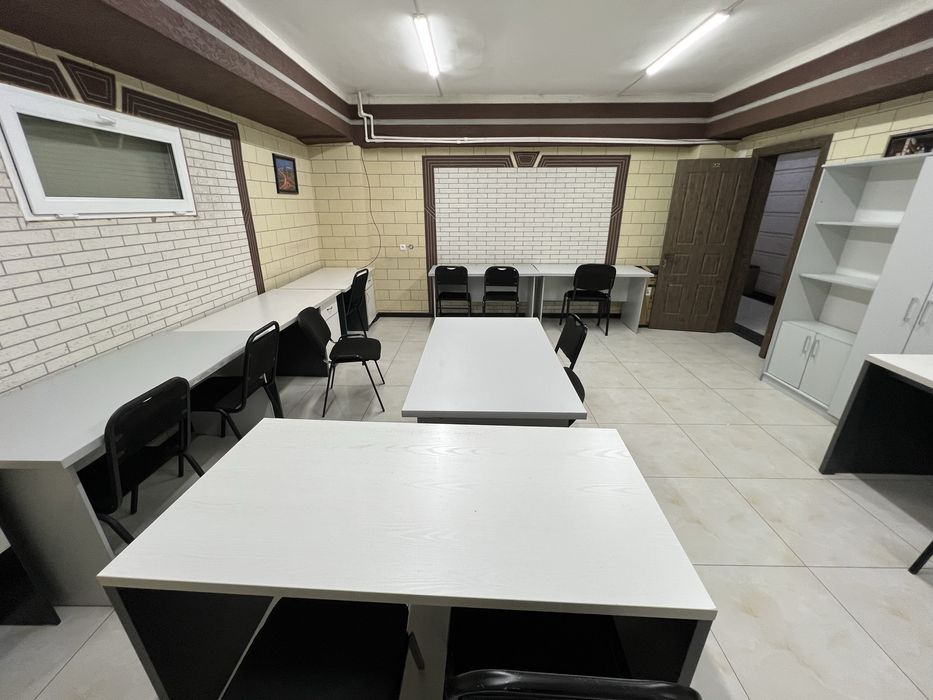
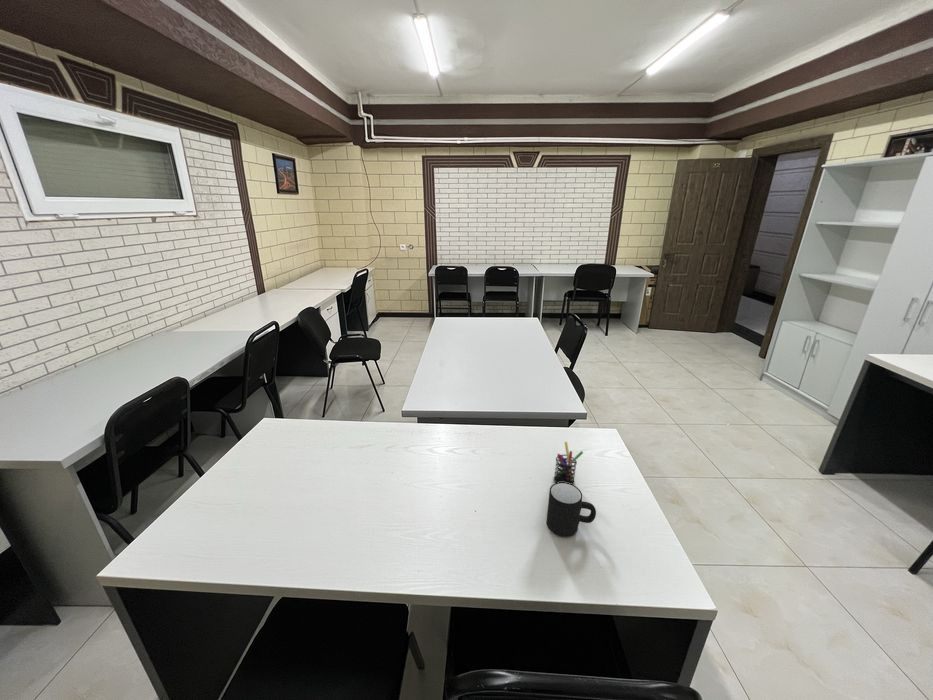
+ pen holder (568, 463)
+ mug (571, 510)
